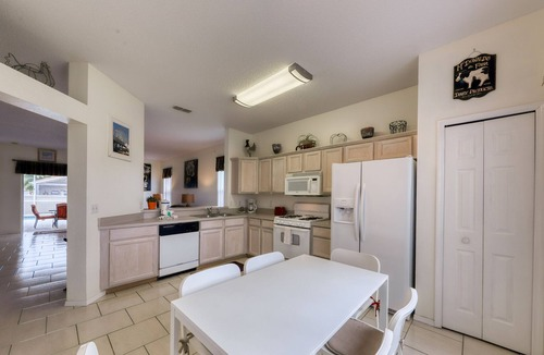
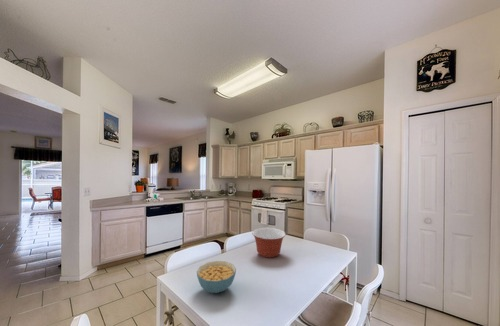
+ mixing bowl (268, 243)
+ cereal bowl (216, 279)
